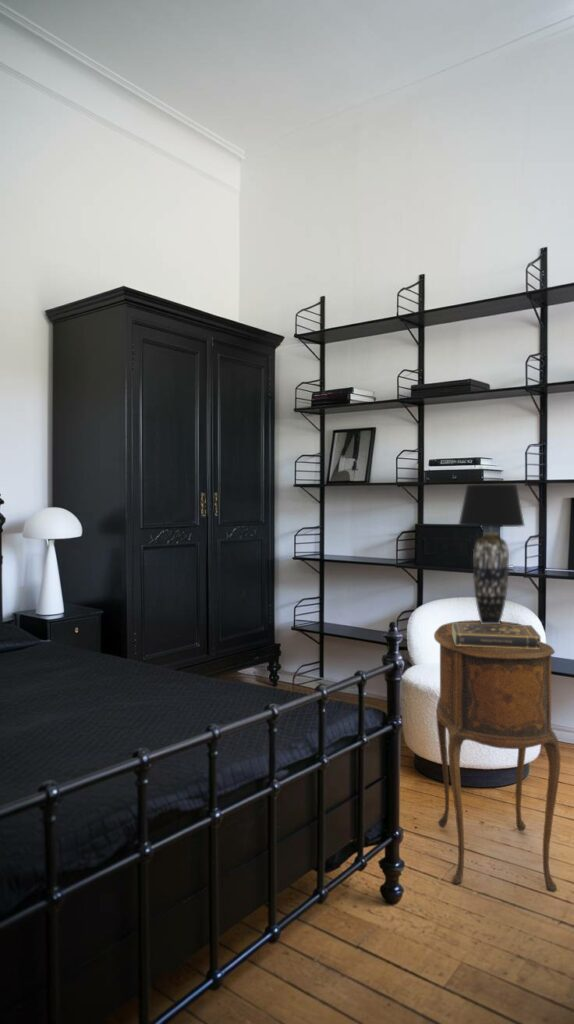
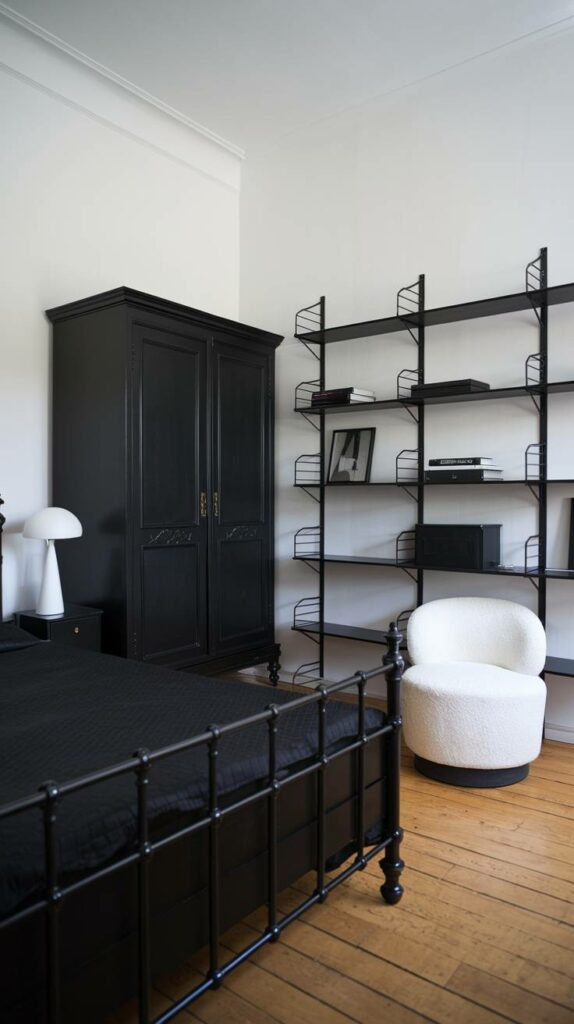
- side table (488, 745)
- book (494, 635)
- table lamp (490, 554)
